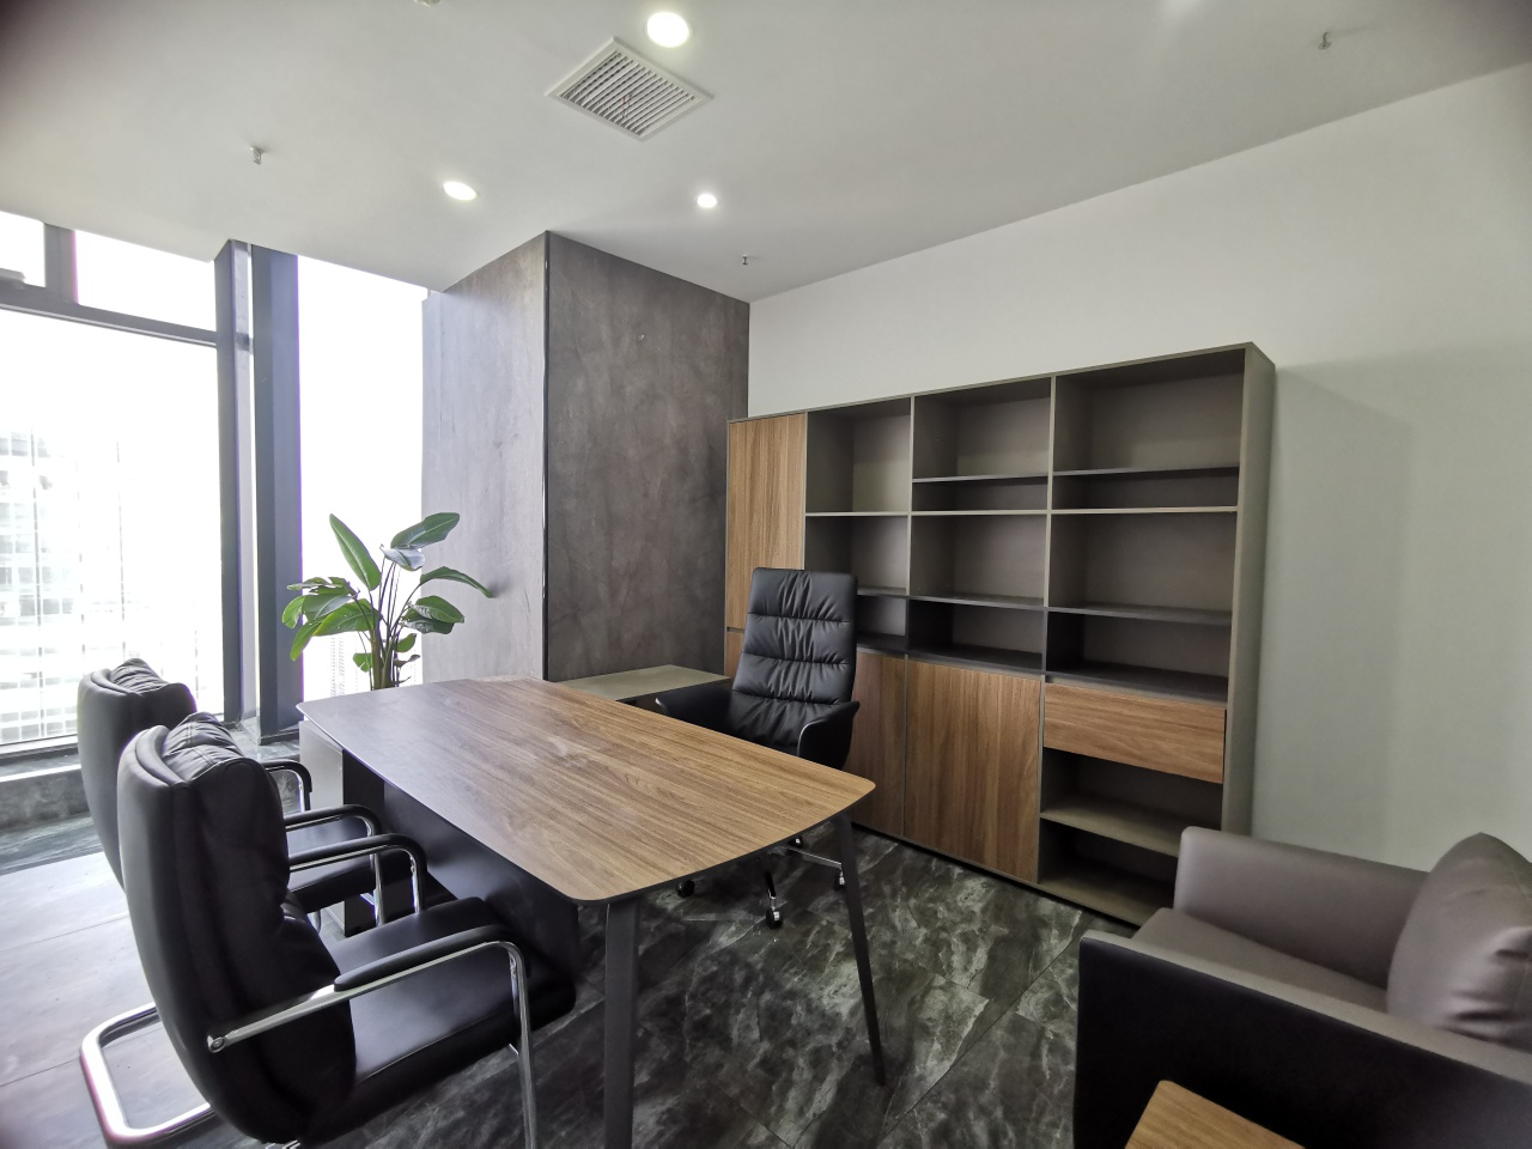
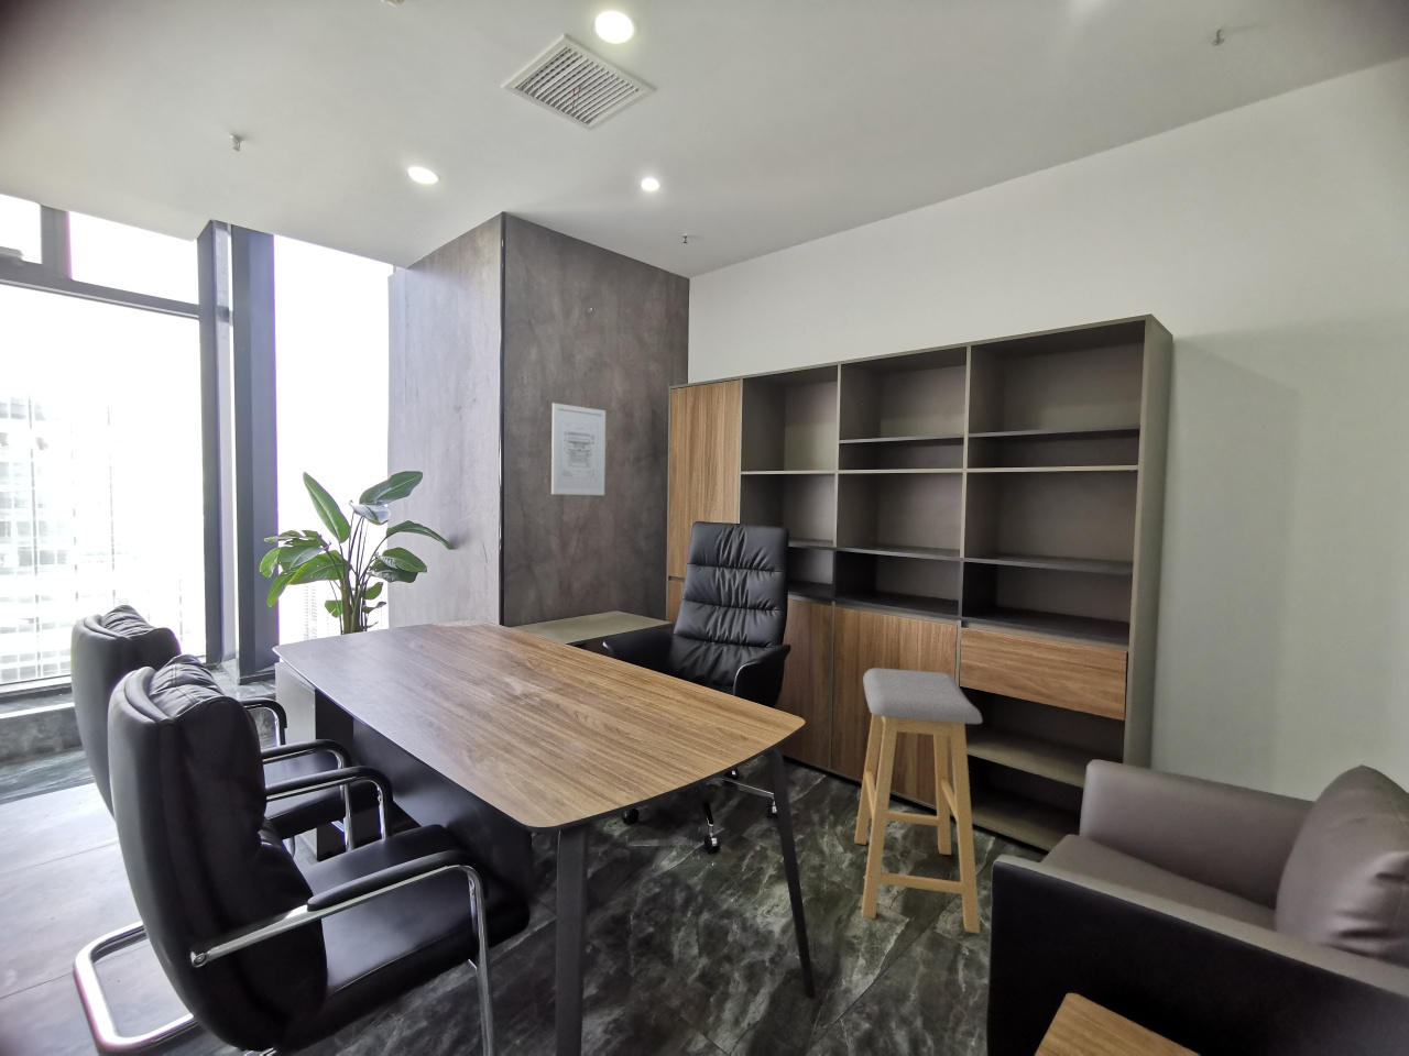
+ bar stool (891, 782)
+ wall art (579, 451)
